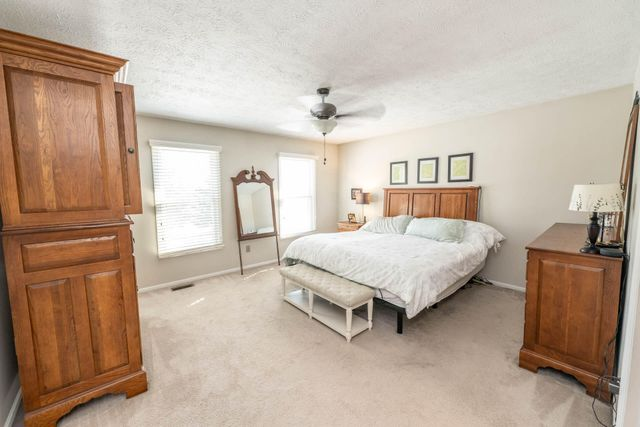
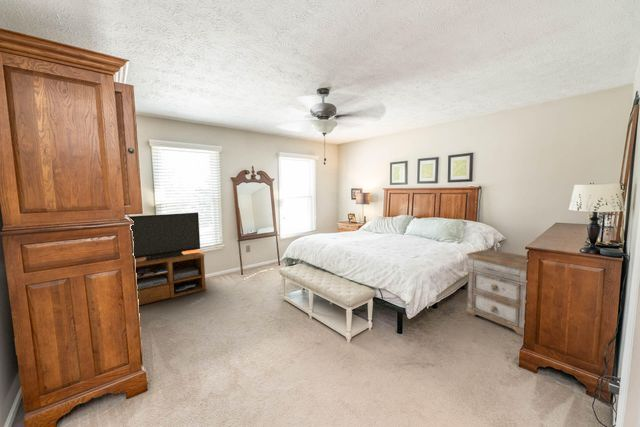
+ tv stand (164, 254)
+ nightstand (504, 288)
